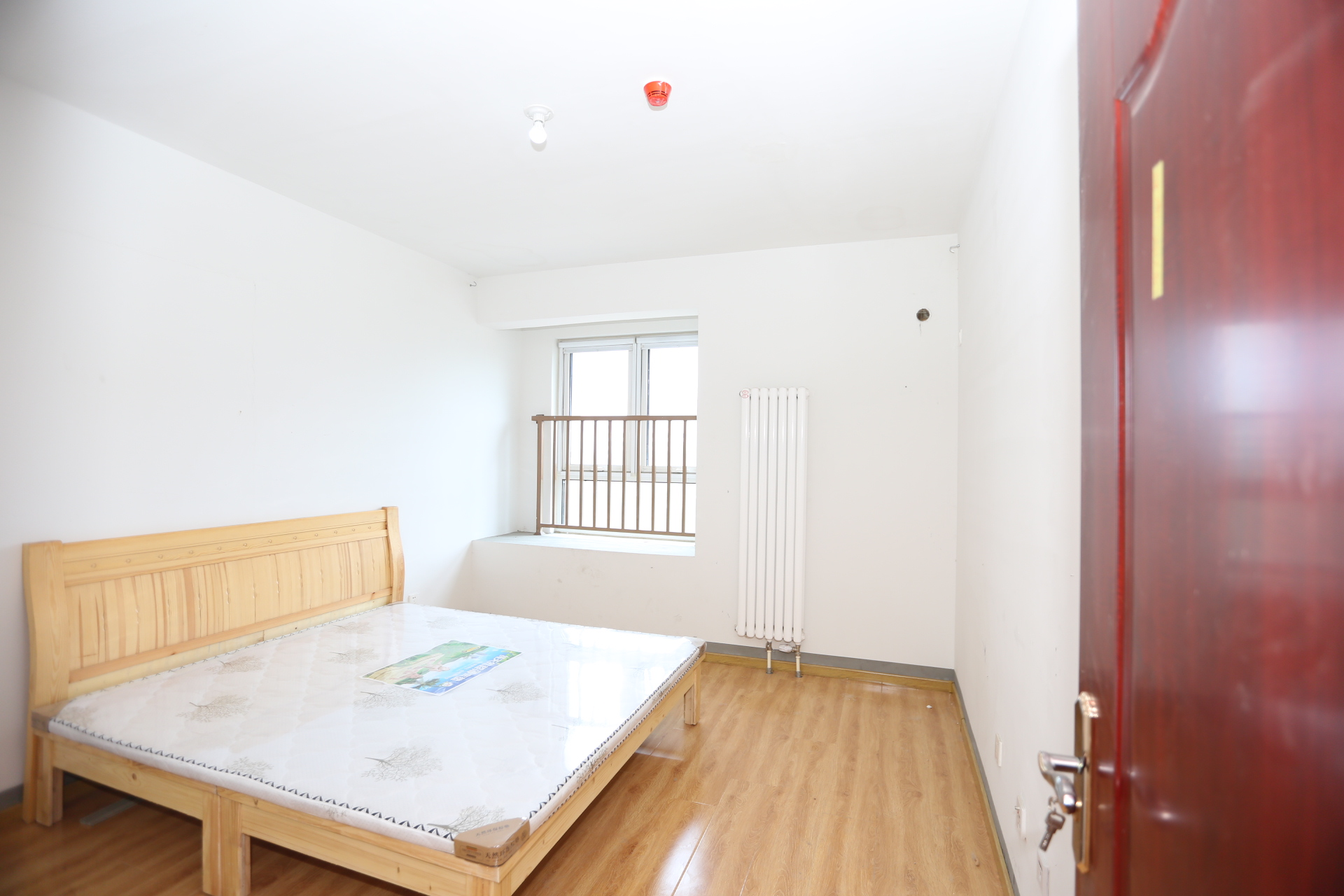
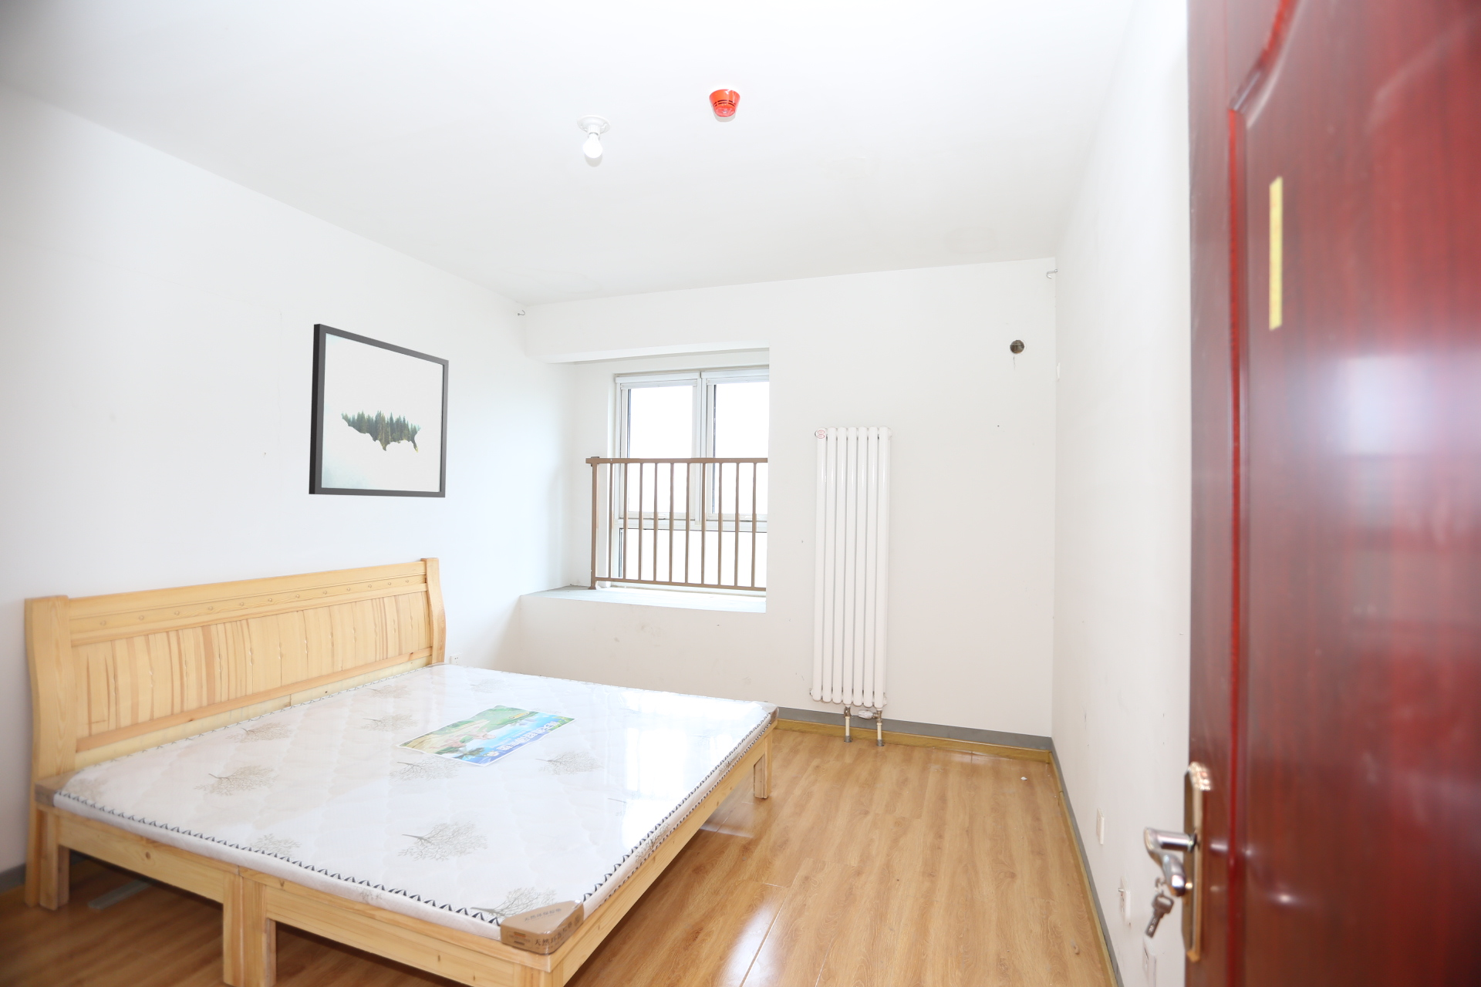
+ wall art (386, 420)
